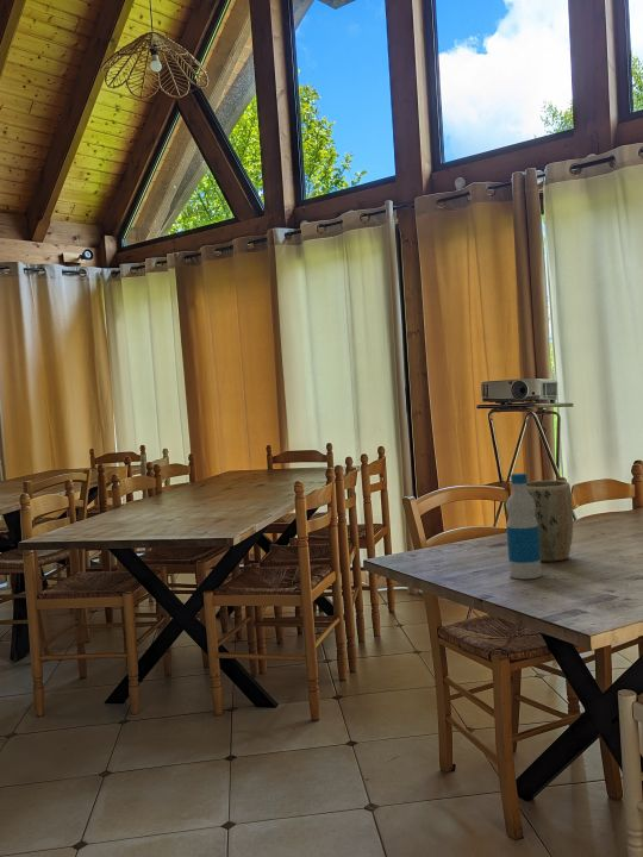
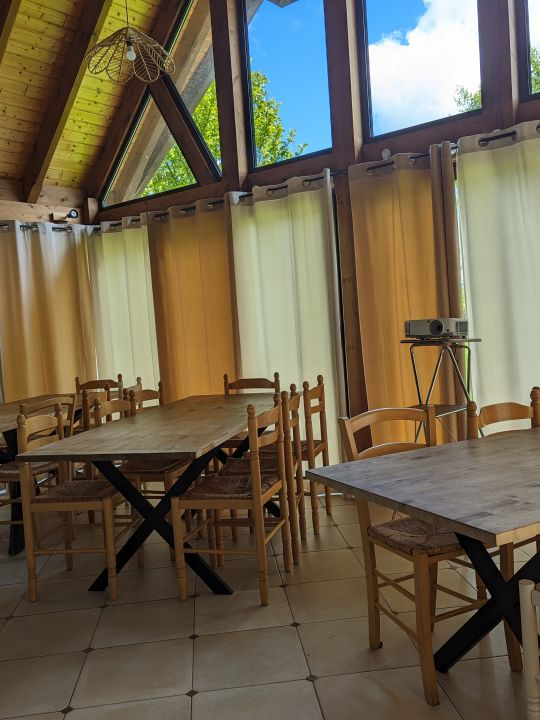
- plant pot (547, 520)
- bottle (522, 524)
